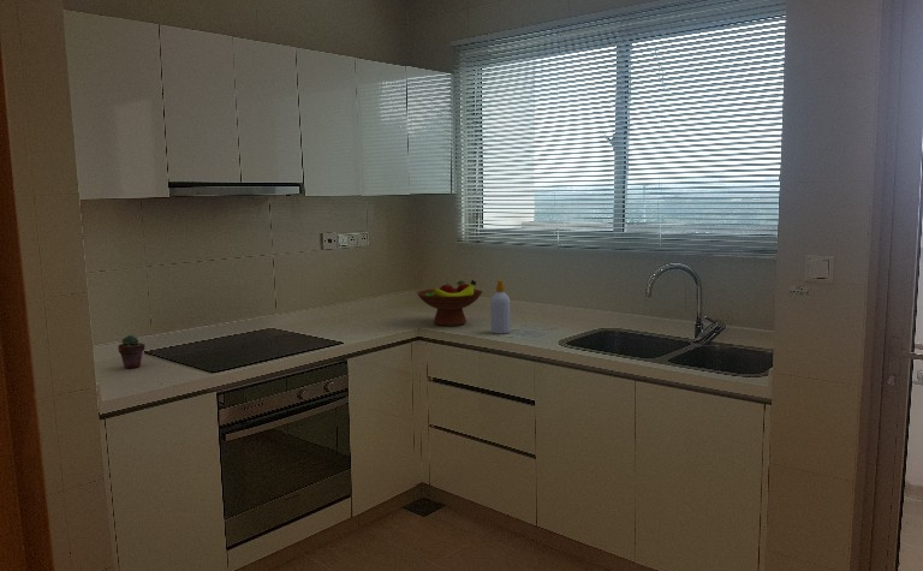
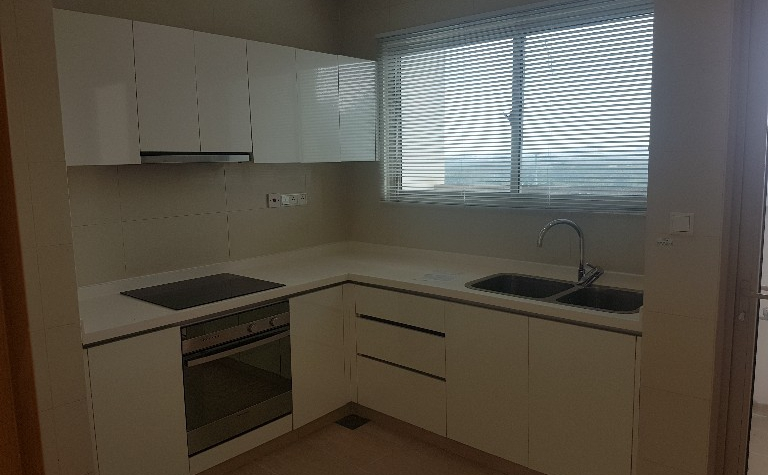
- potted succulent (131, 350)
- fruit bowl (449, 302)
- soap bottle (500, 305)
